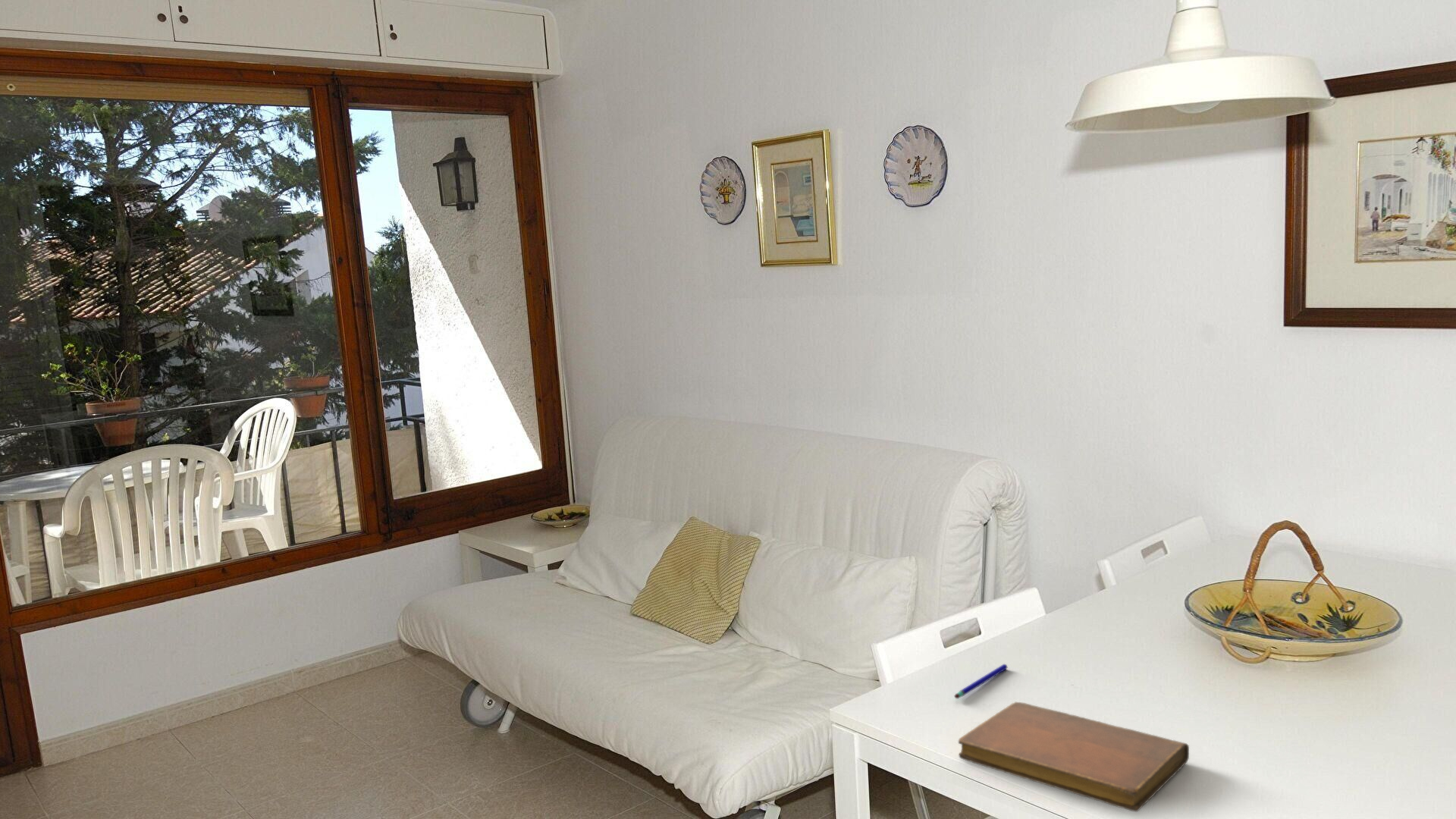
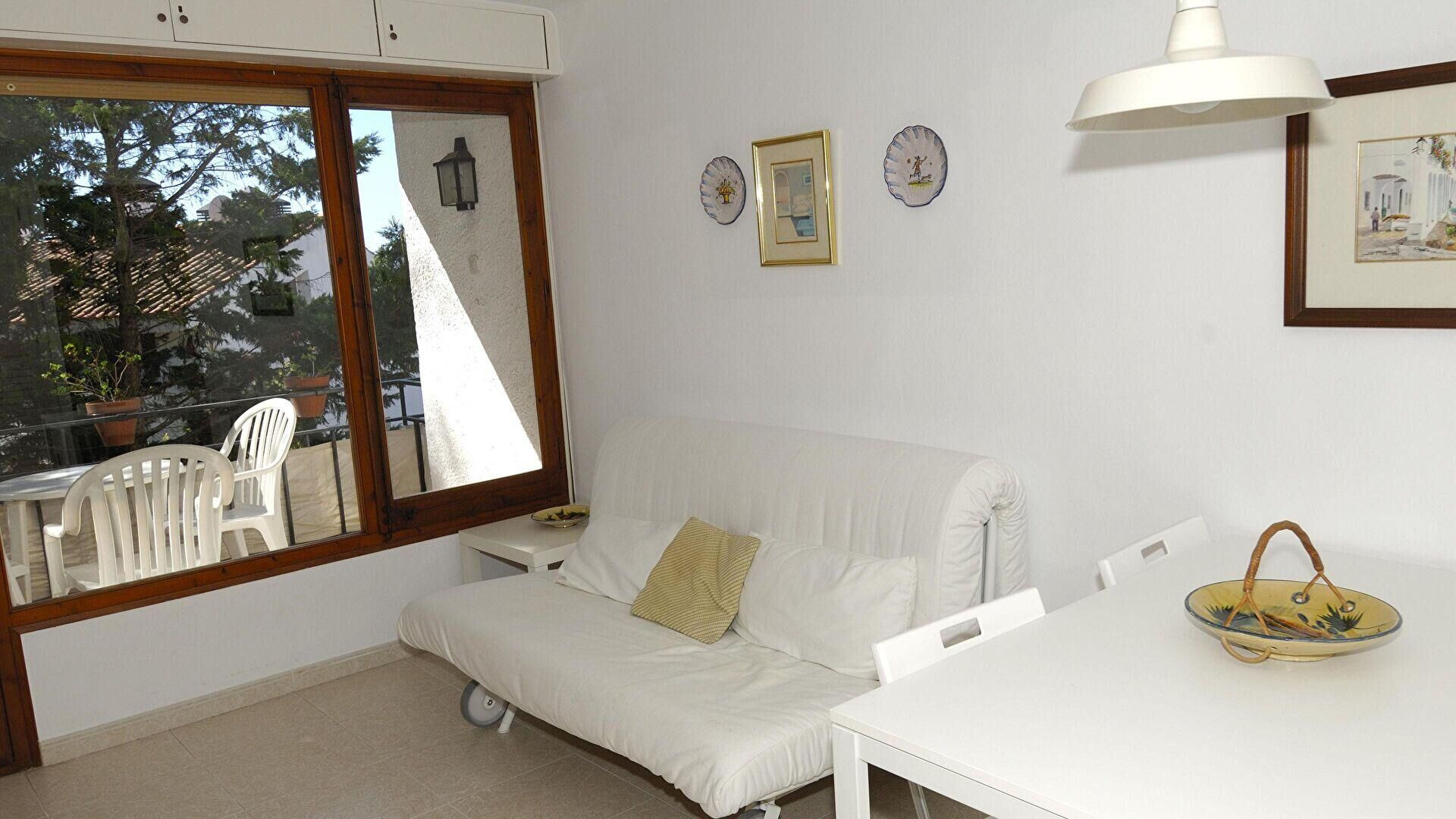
- pen (981, 681)
- notebook (1071, 750)
